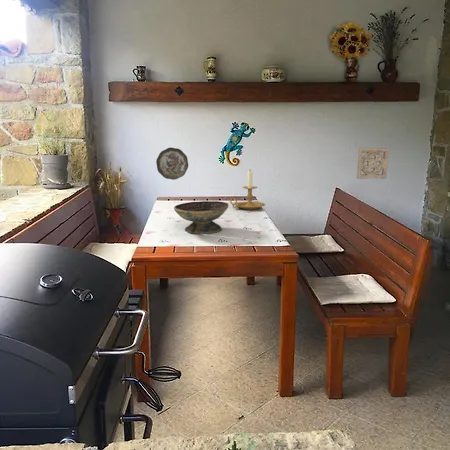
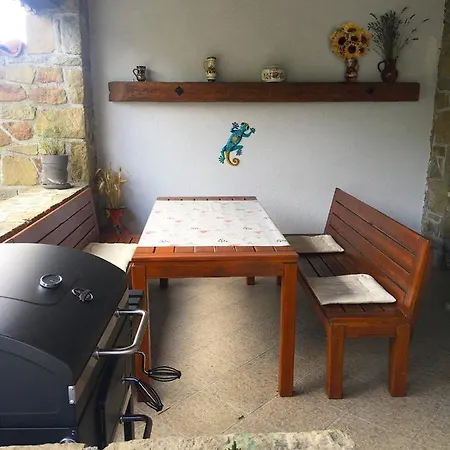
- decorative bowl (201, 217)
- candle holder (249, 188)
- wall ornament (372, 163)
- decorative plate (172, 163)
